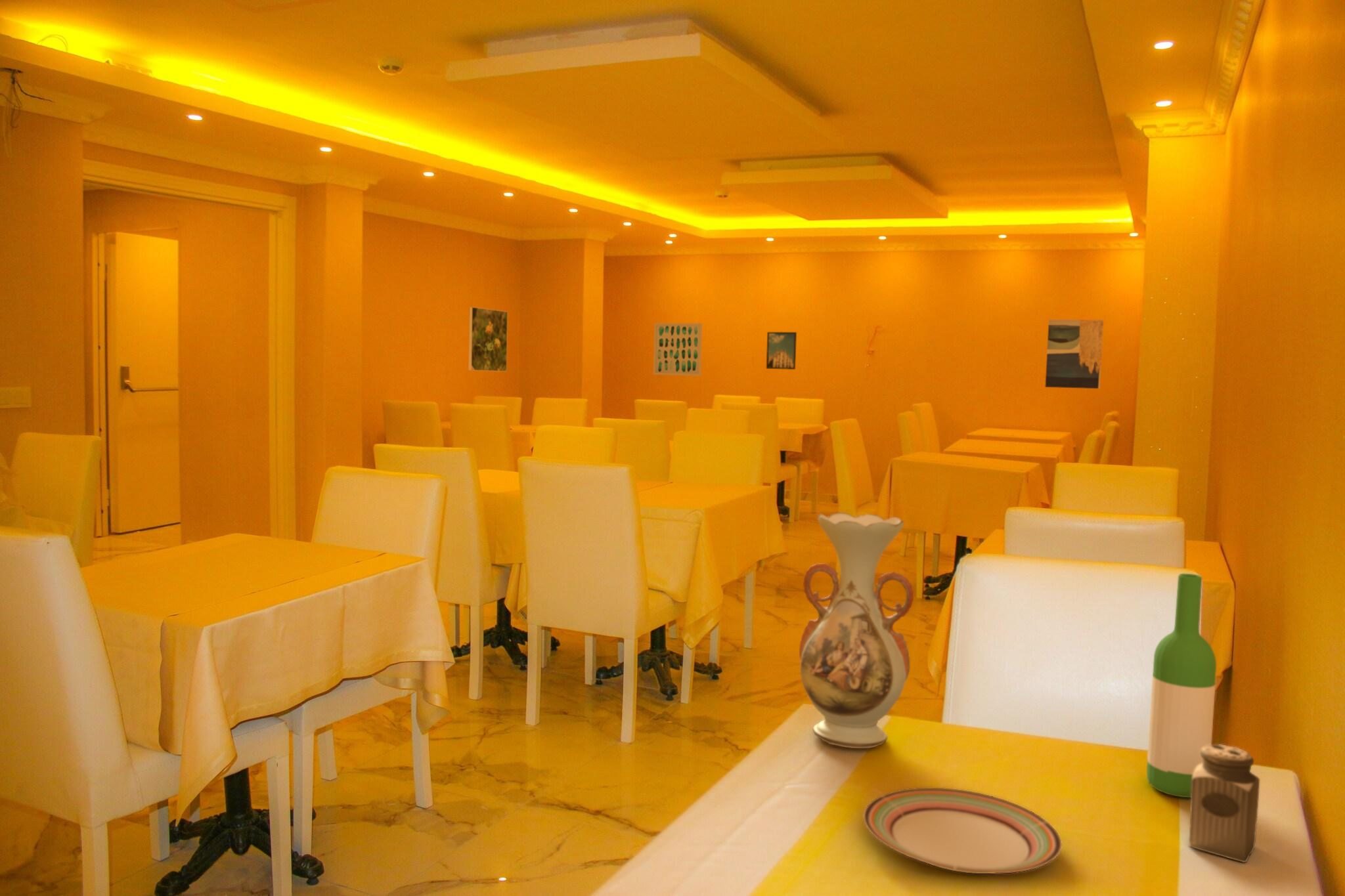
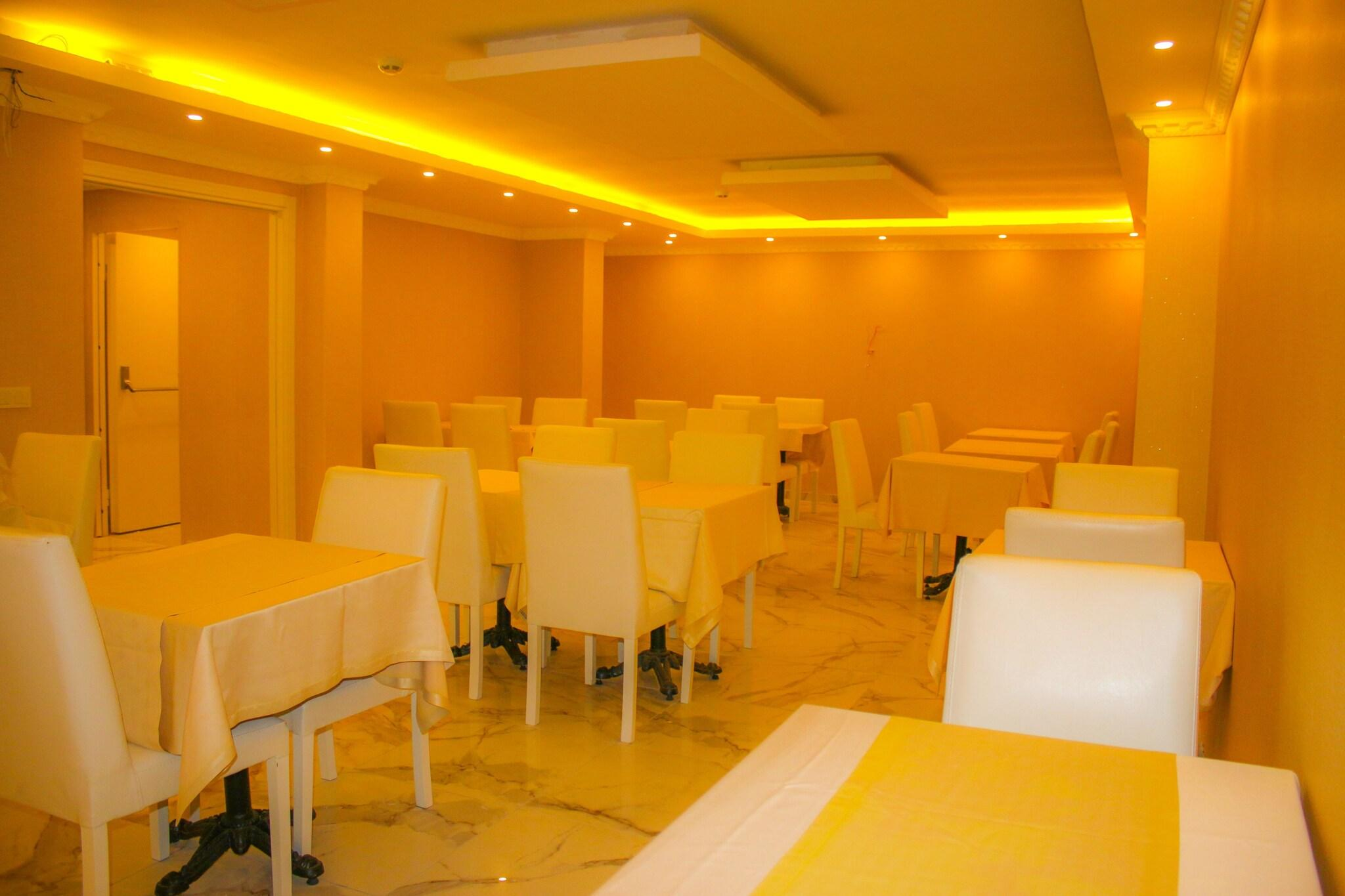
- wall art (1074, 354)
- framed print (781, 351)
- vase (854, 628)
- wine bottle (1183, 683)
- salt shaker (1224, 798)
- plate (959, 834)
- wall art (677, 349)
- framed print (488, 340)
